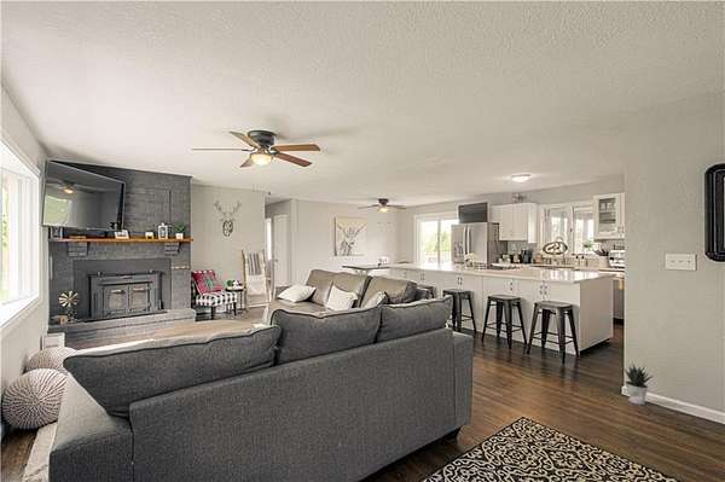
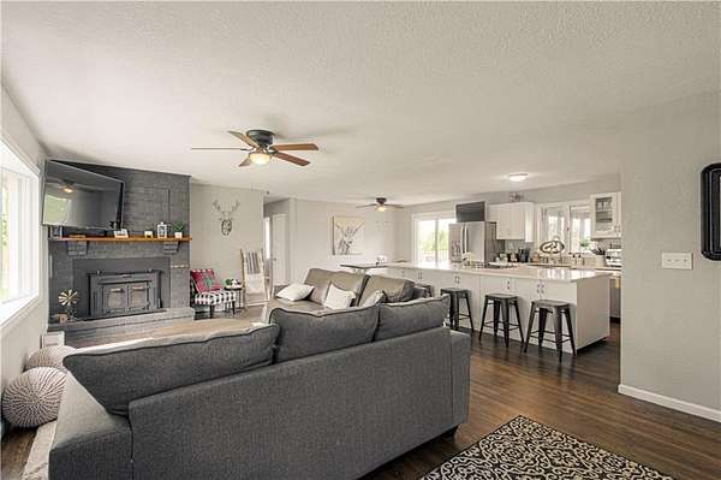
- potted plant (634, 382)
